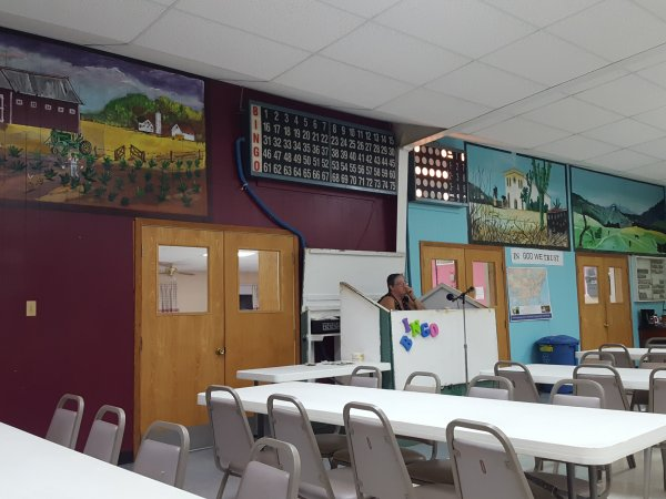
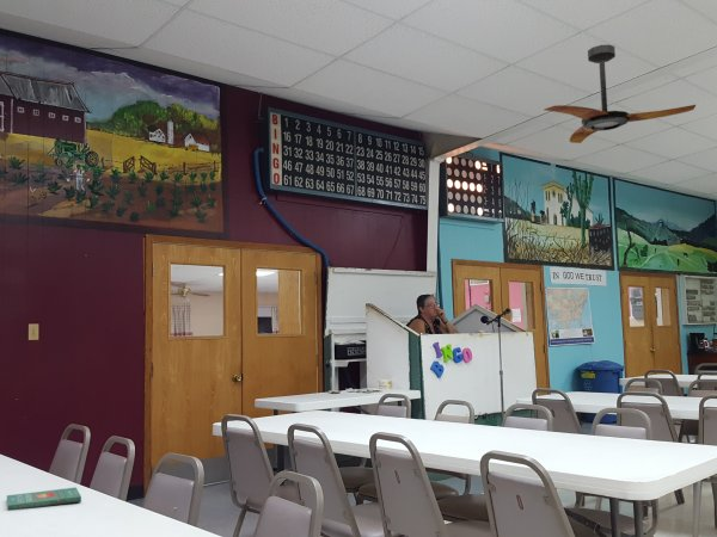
+ book (43, 498)
+ ceiling fan (605, 87)
